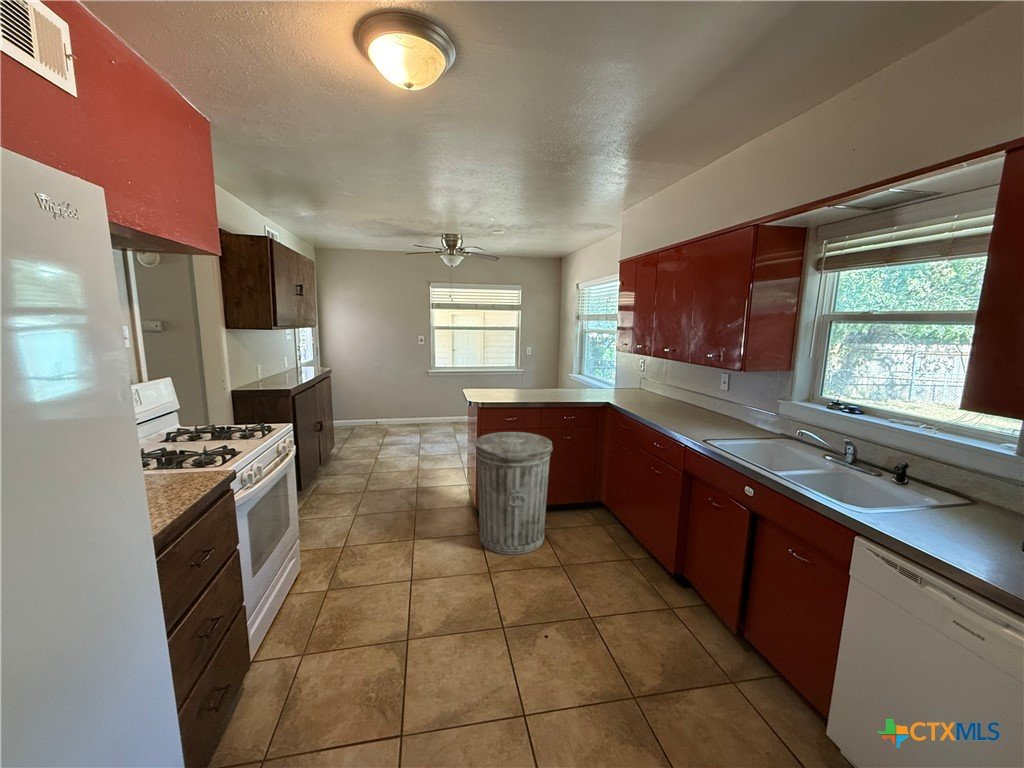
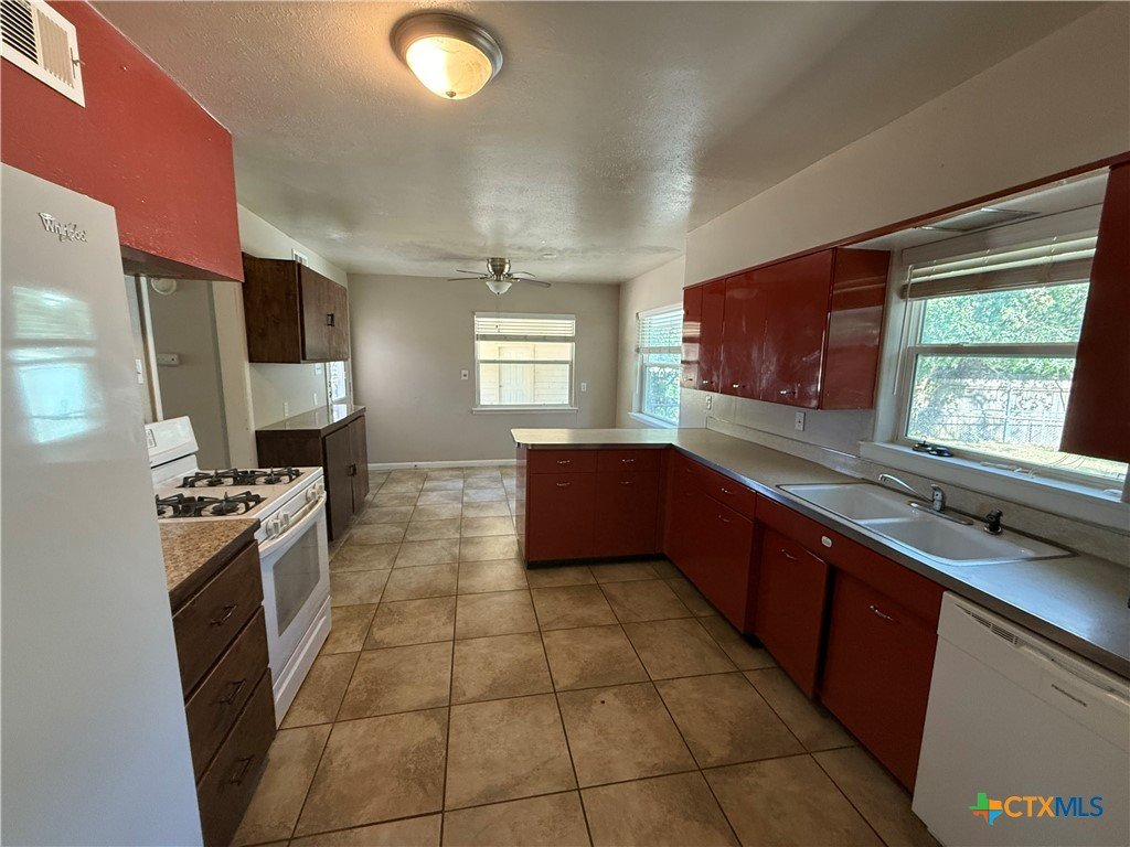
- trash can (512, 489)
